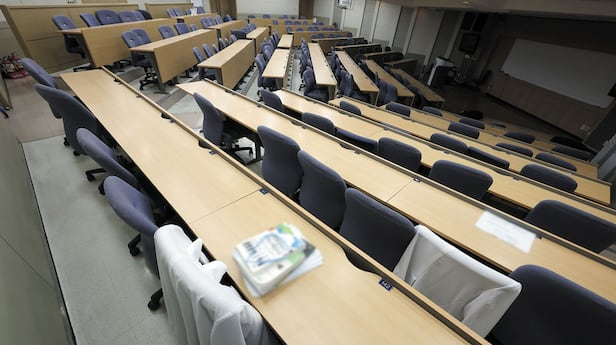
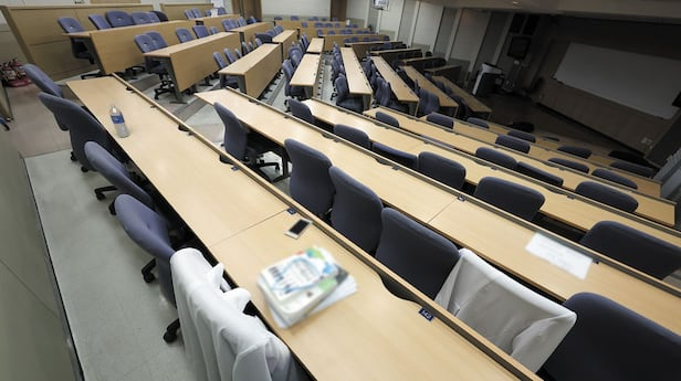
+ cell phone (298, 227)
+ water bottle (118, 120)
